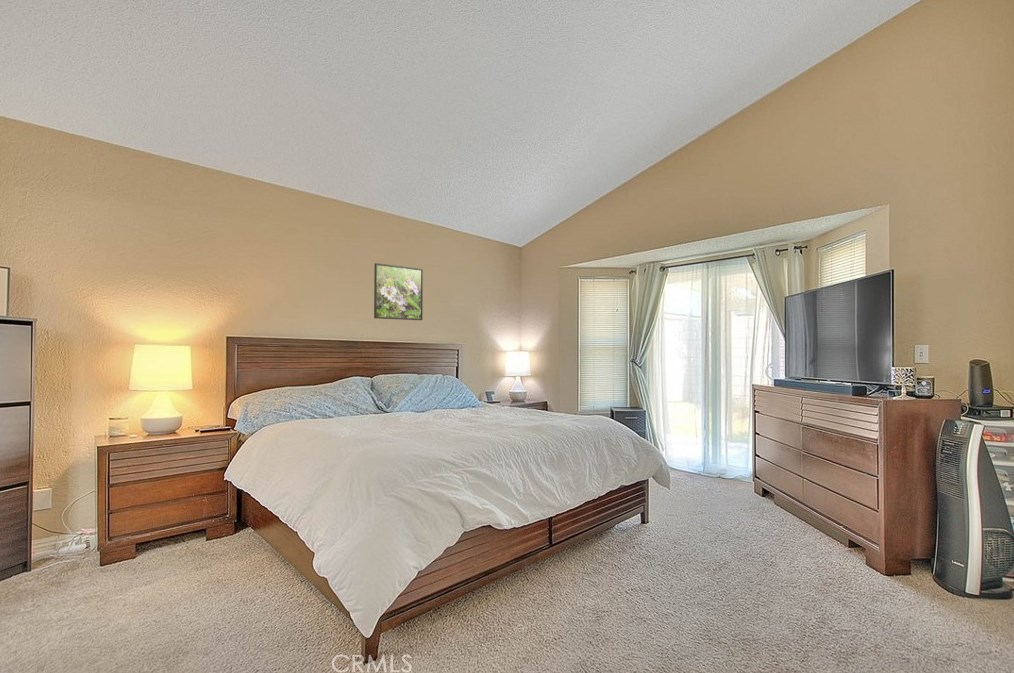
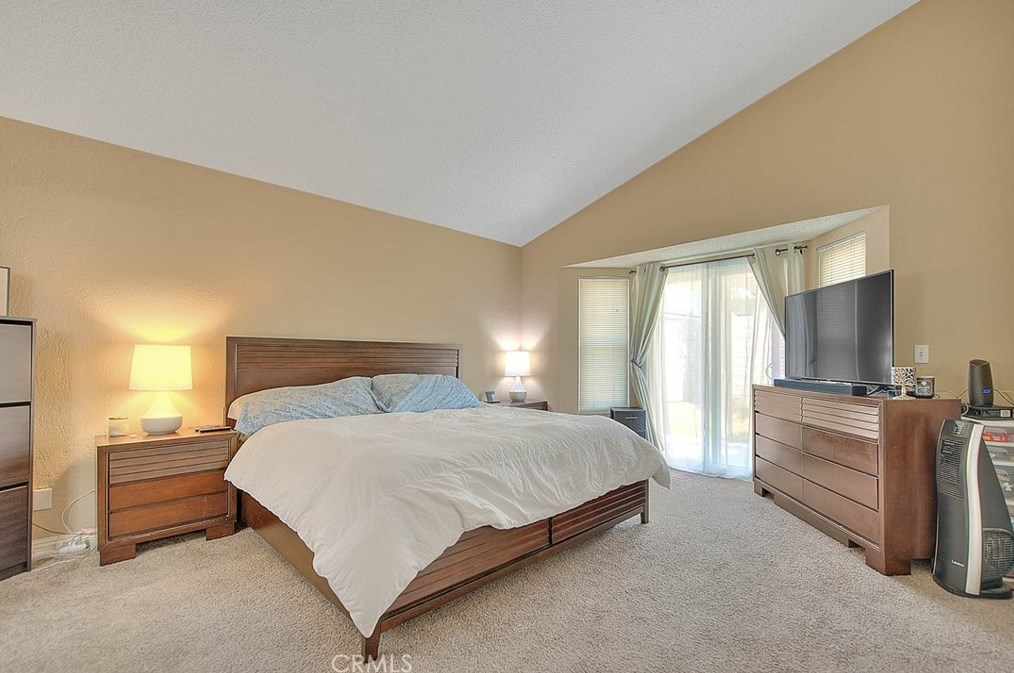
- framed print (399, 292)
